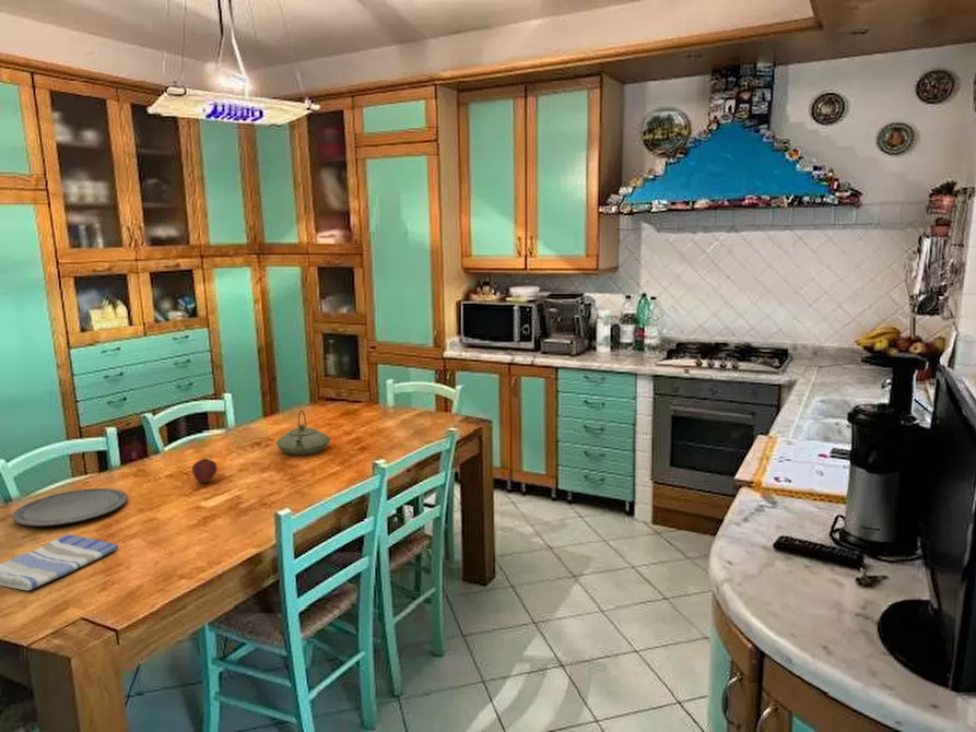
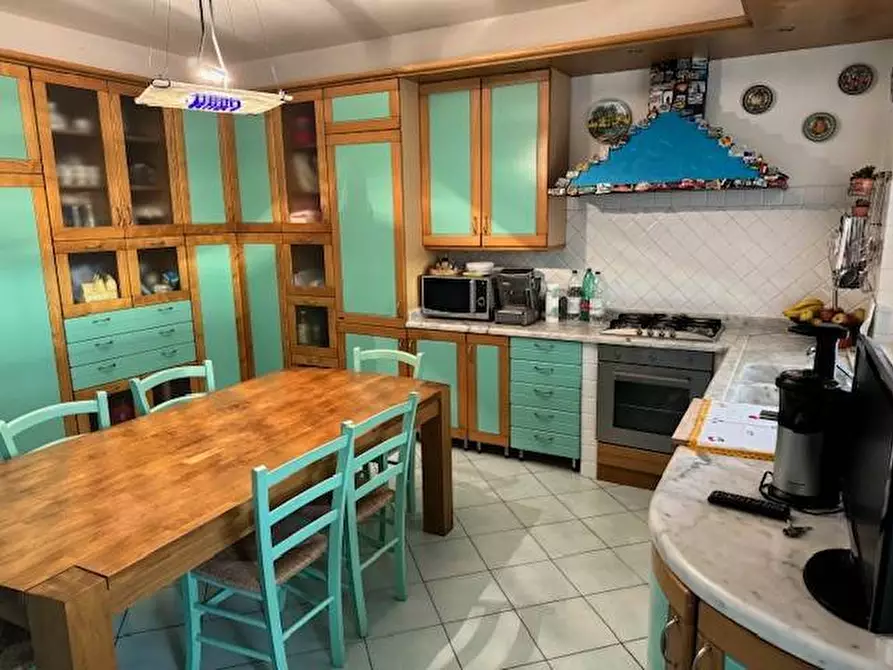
- teapot (302, 432)
- plate (72, 507)
- dish towel (50, 559)
- fruit (204, 470)
